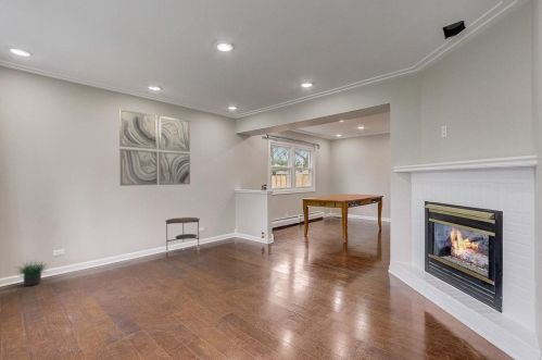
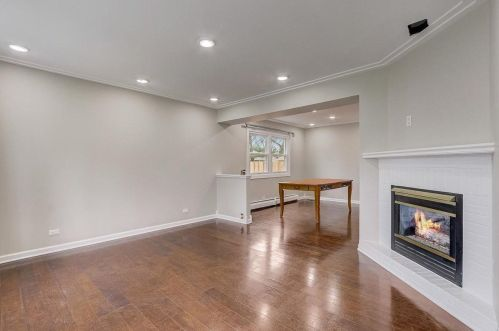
- side table (182, 236)
- wall art (159, 151)
- potted plant (31, 269)
